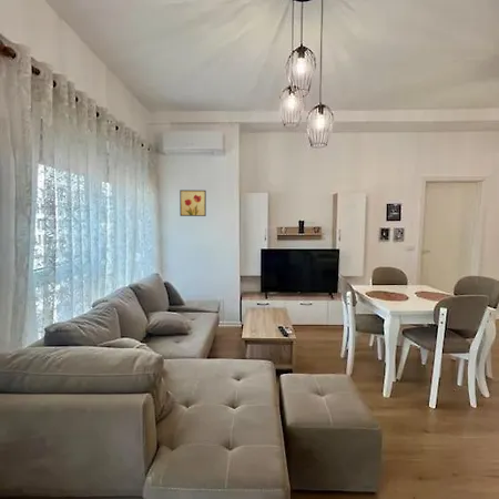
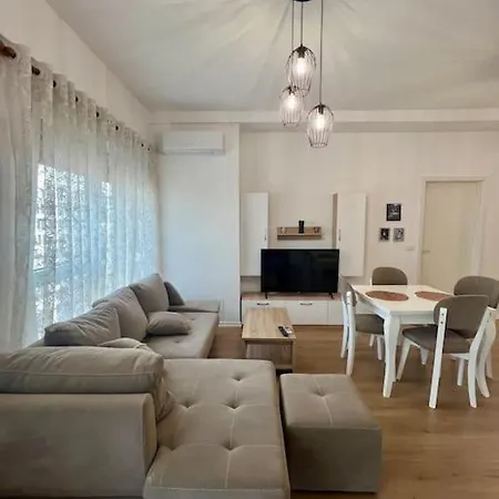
- wall art (193, 203)
